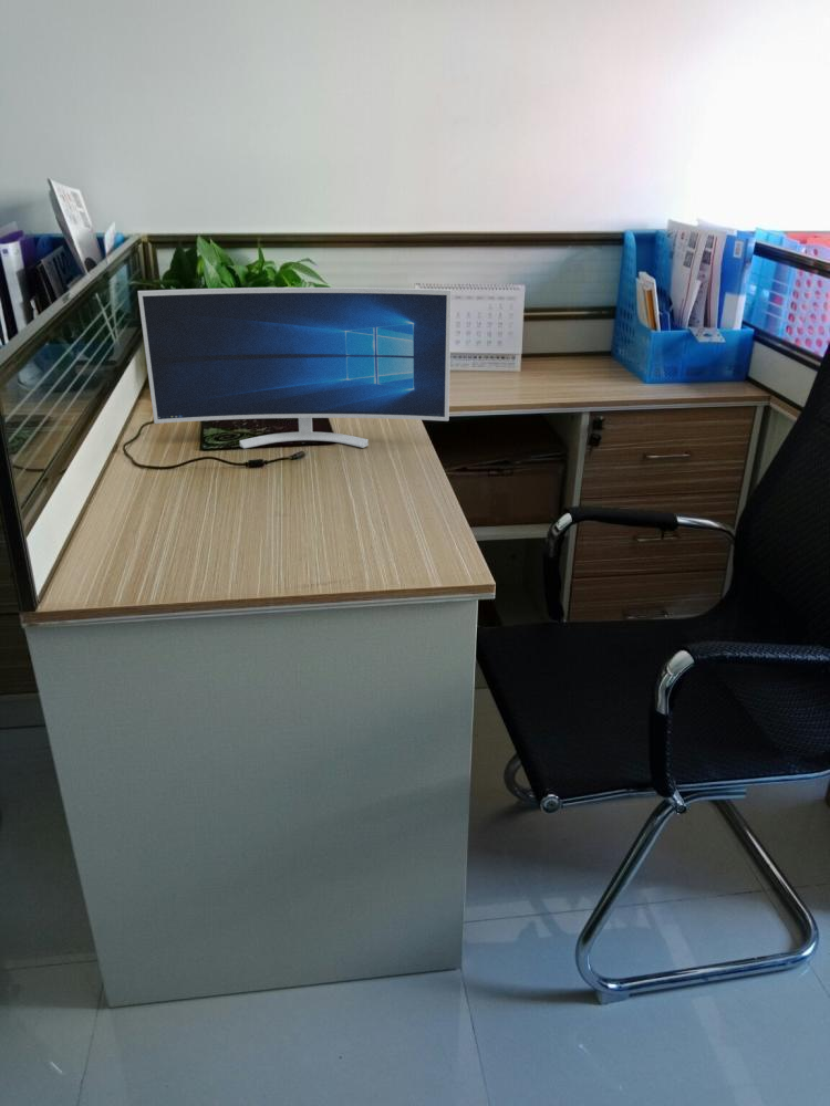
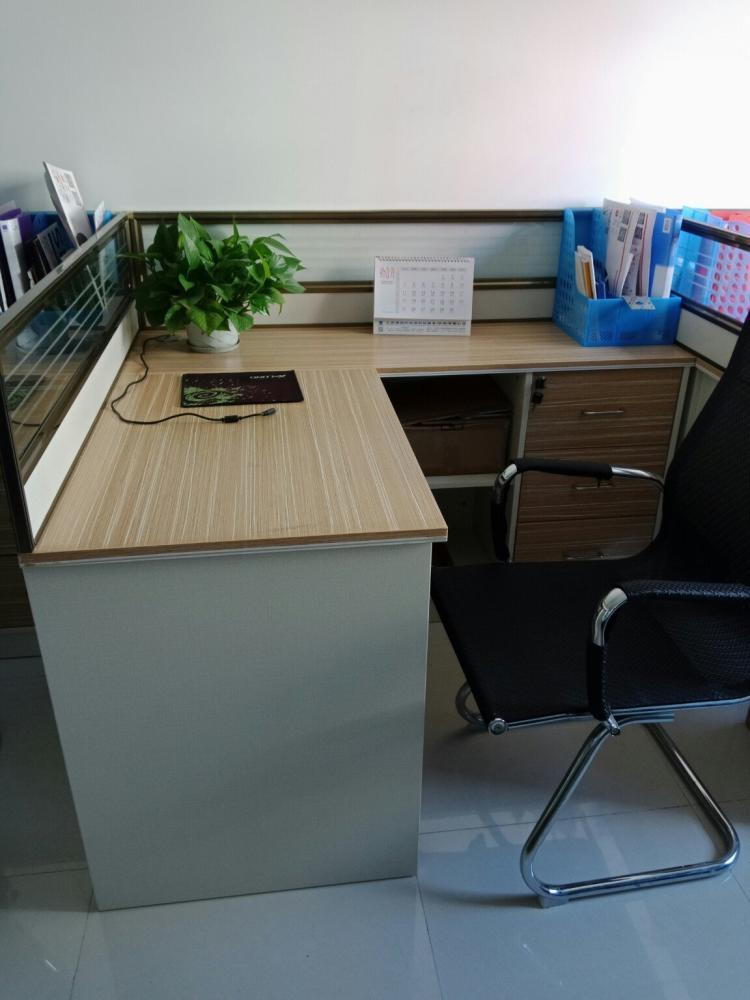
- monitor (301, 365)
